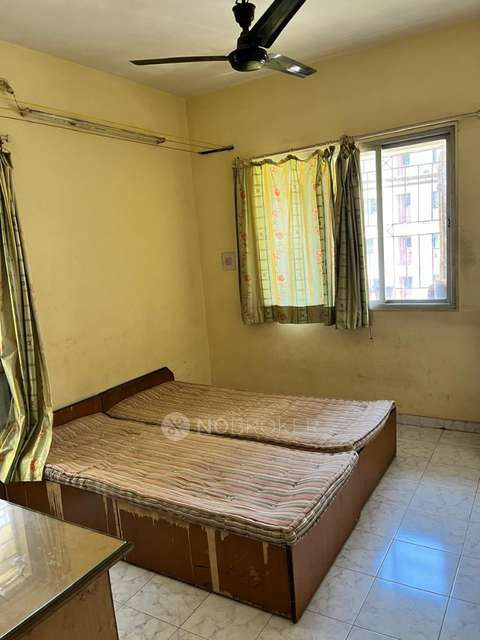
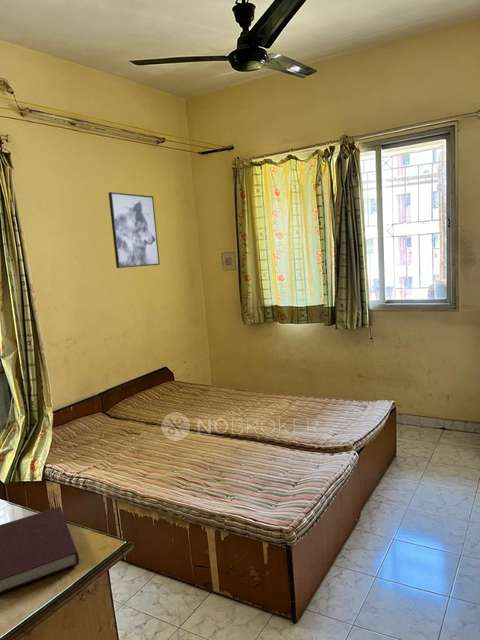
+ wall art (135, 230)
+ notebook (29, 545)
